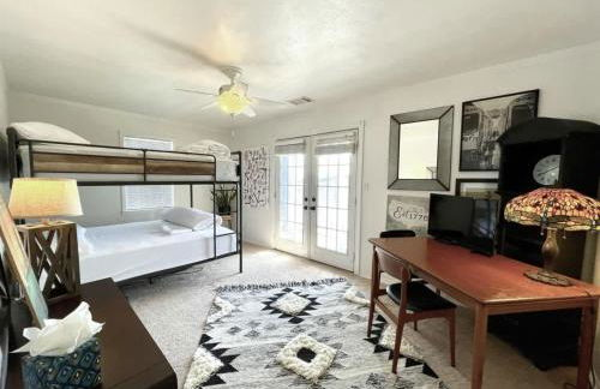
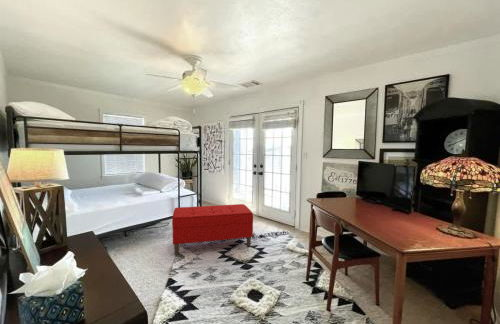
+ bench (212, 227)
